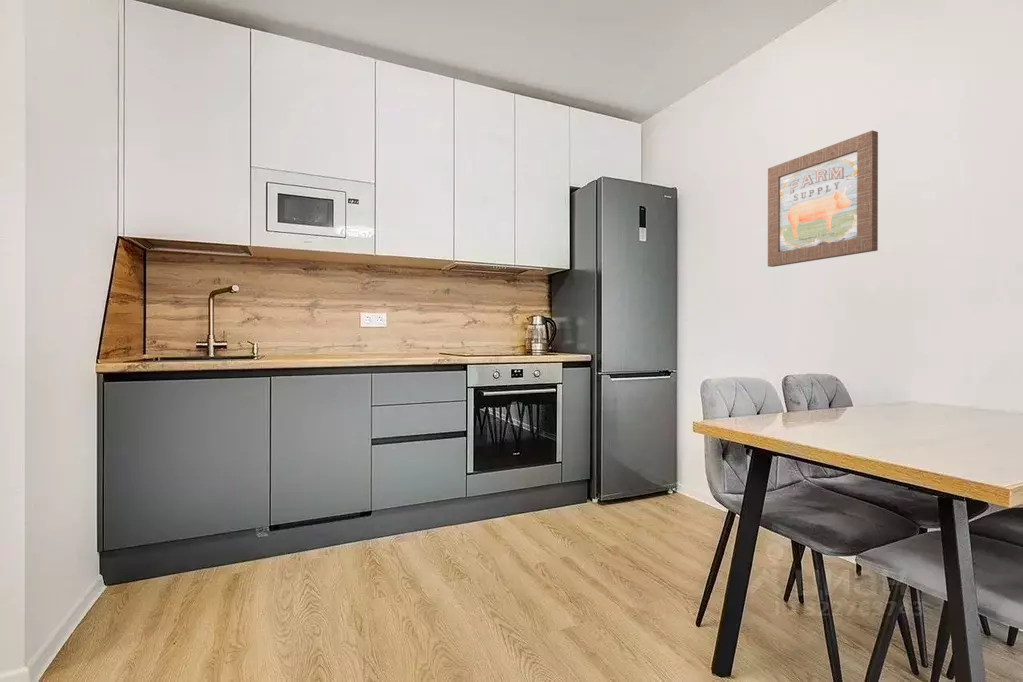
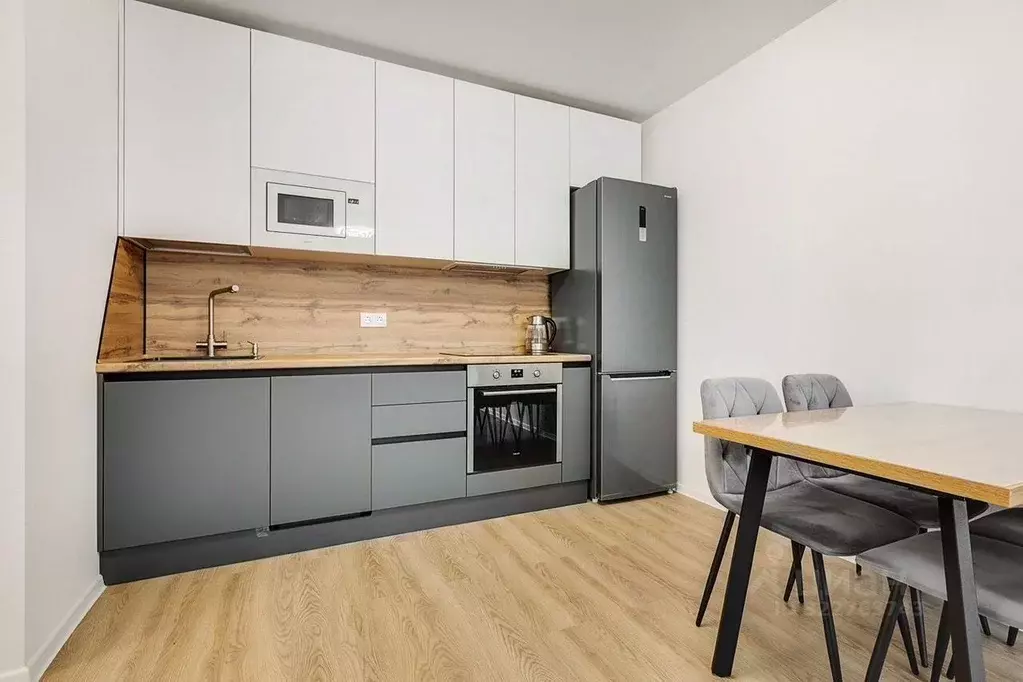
- wall art (817, 205)
